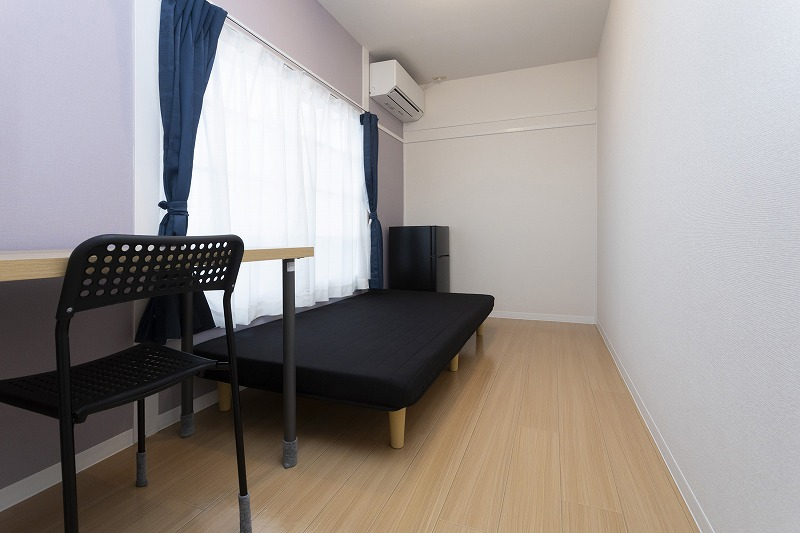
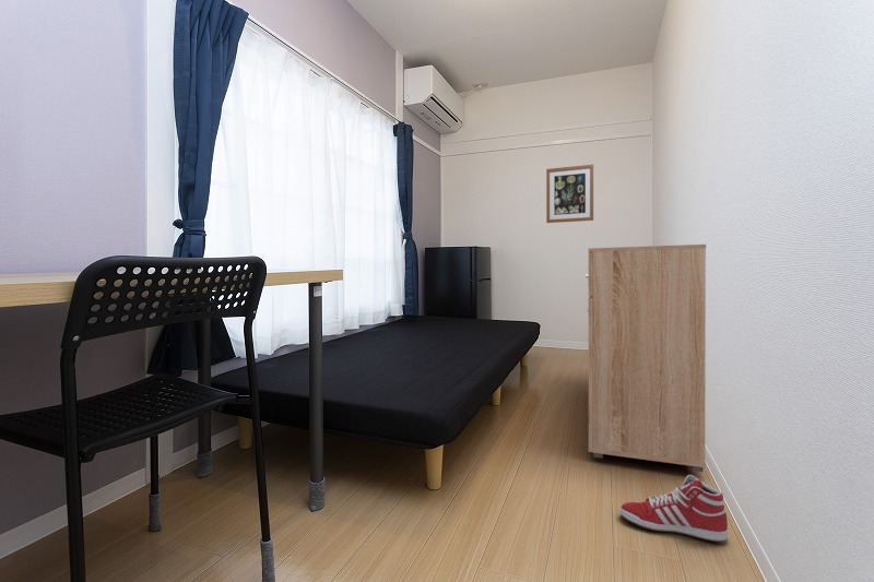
+ wall art (569, 193)
+ dresser (631, 340)
+ sneaker (671, 501)
